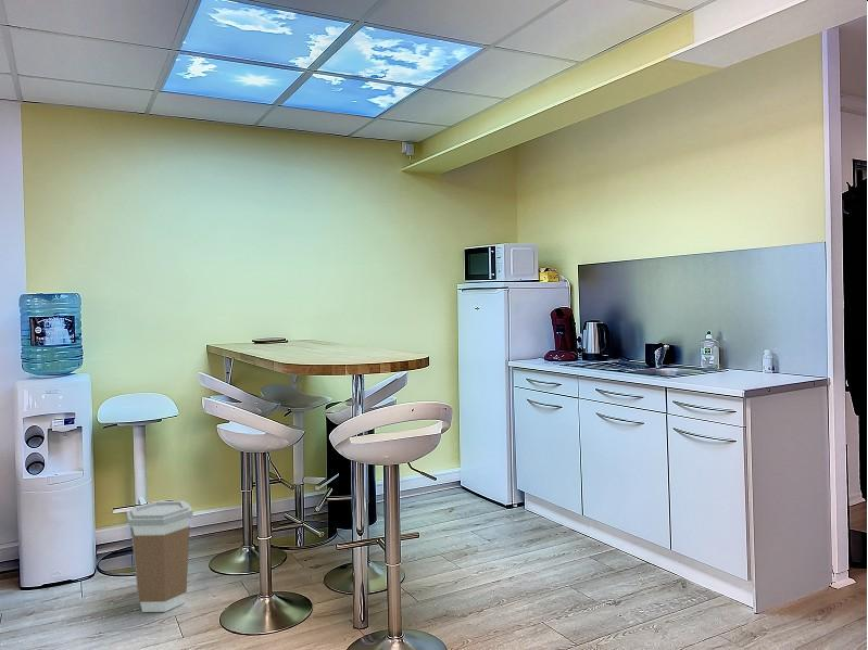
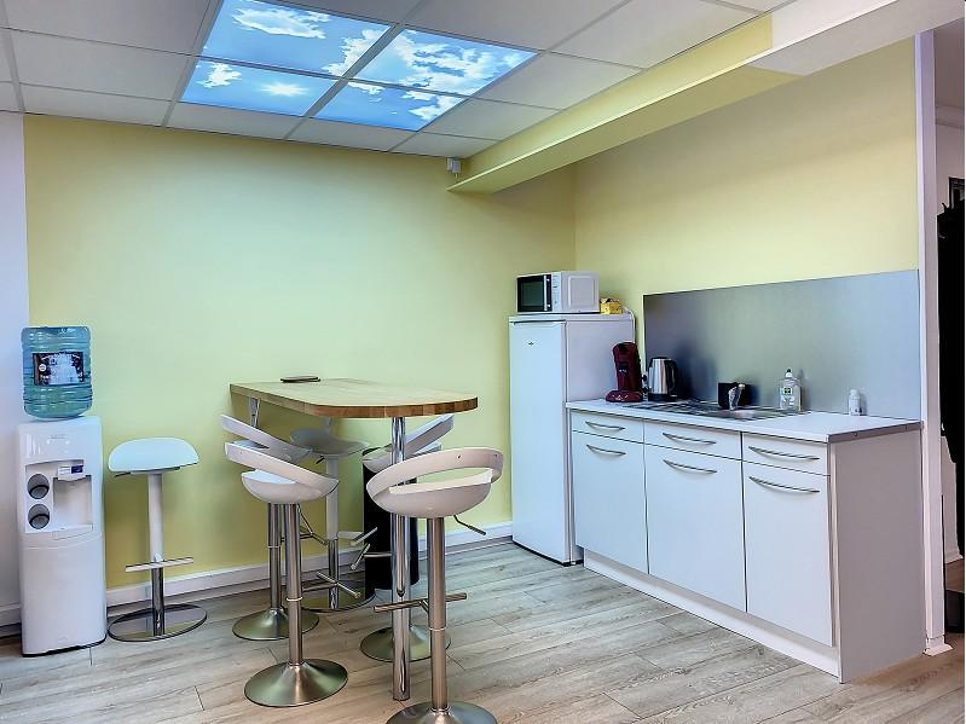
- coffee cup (161, 556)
